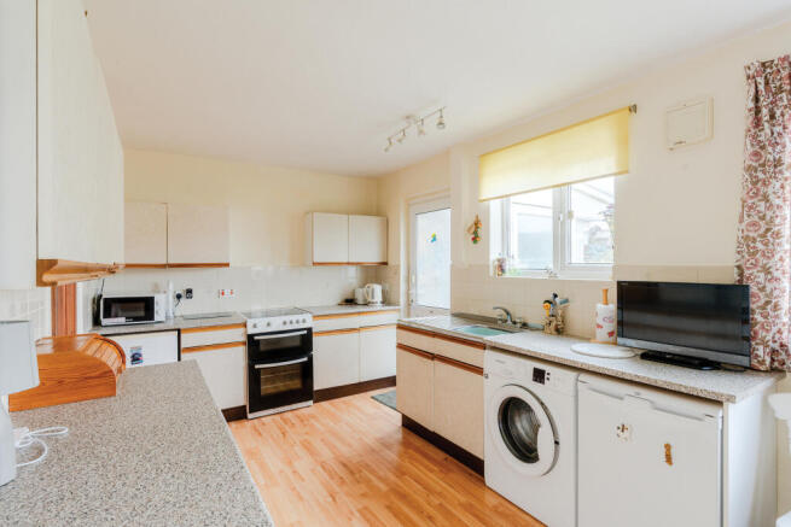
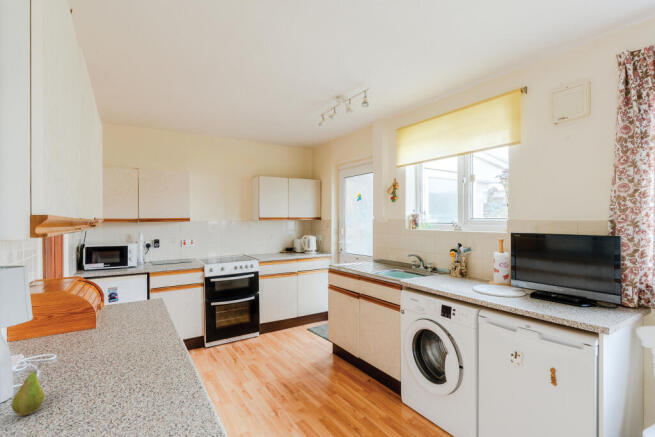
+ fruit (28, 390)
